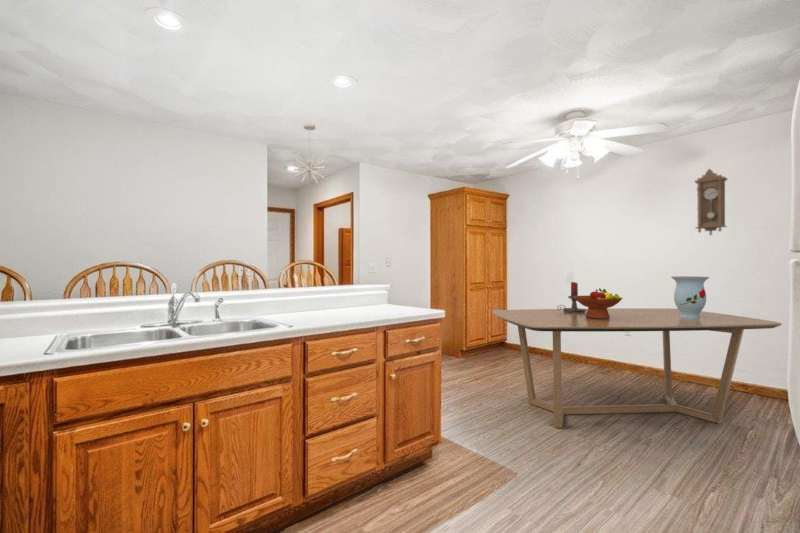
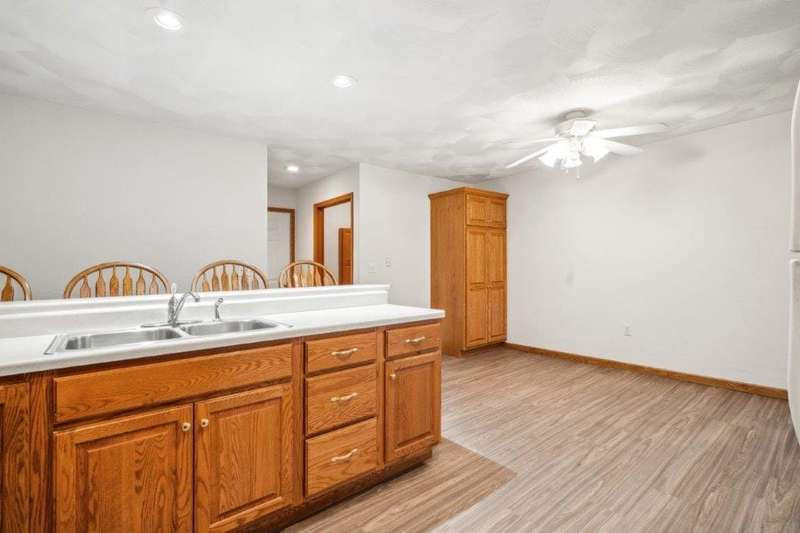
- pendant light (309, 154)
- pendulum clock (710, 202)
- candle holder (571, 296)
- vase (689, 296)
- fruit bowl (597, 303)
- dining table (618, 330)
